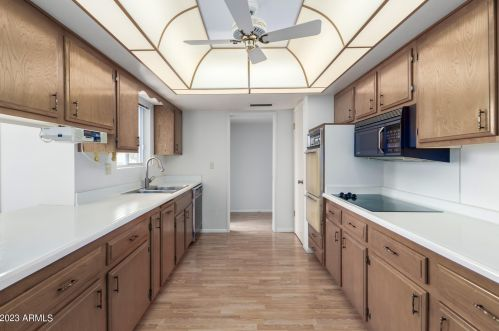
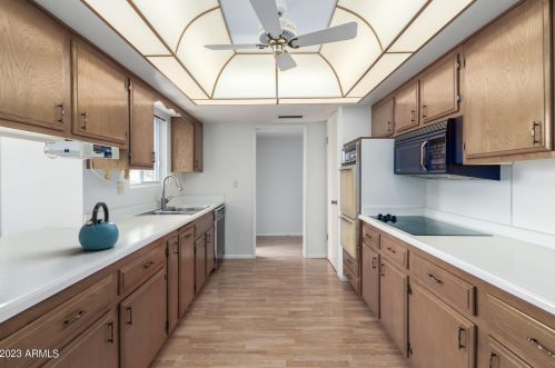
+ kettle (98, 225)
